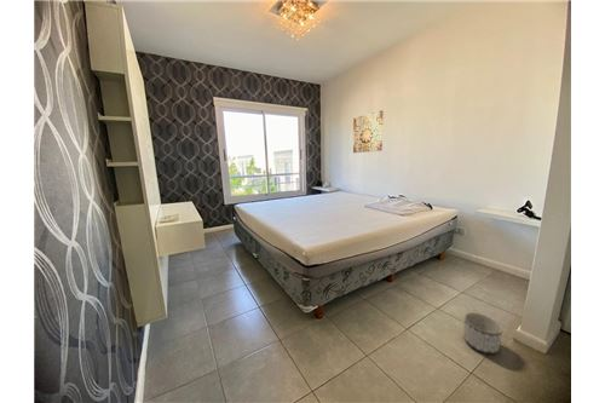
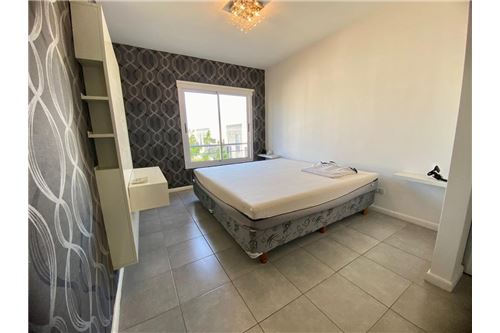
- wall art (367, 133)
- planter (480, 333)
